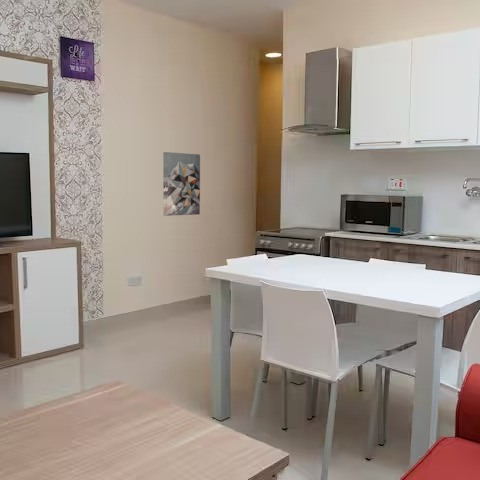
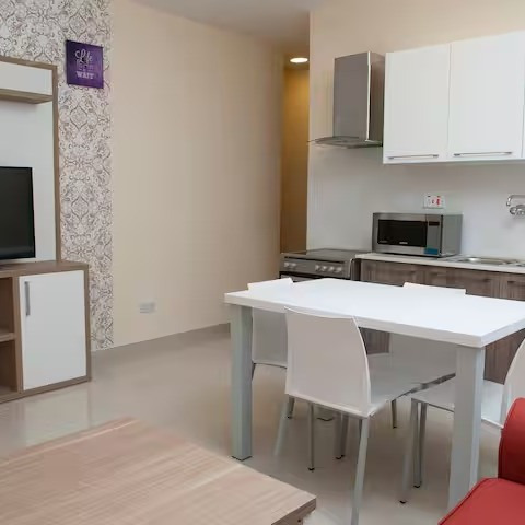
- wall art (182, 184)
